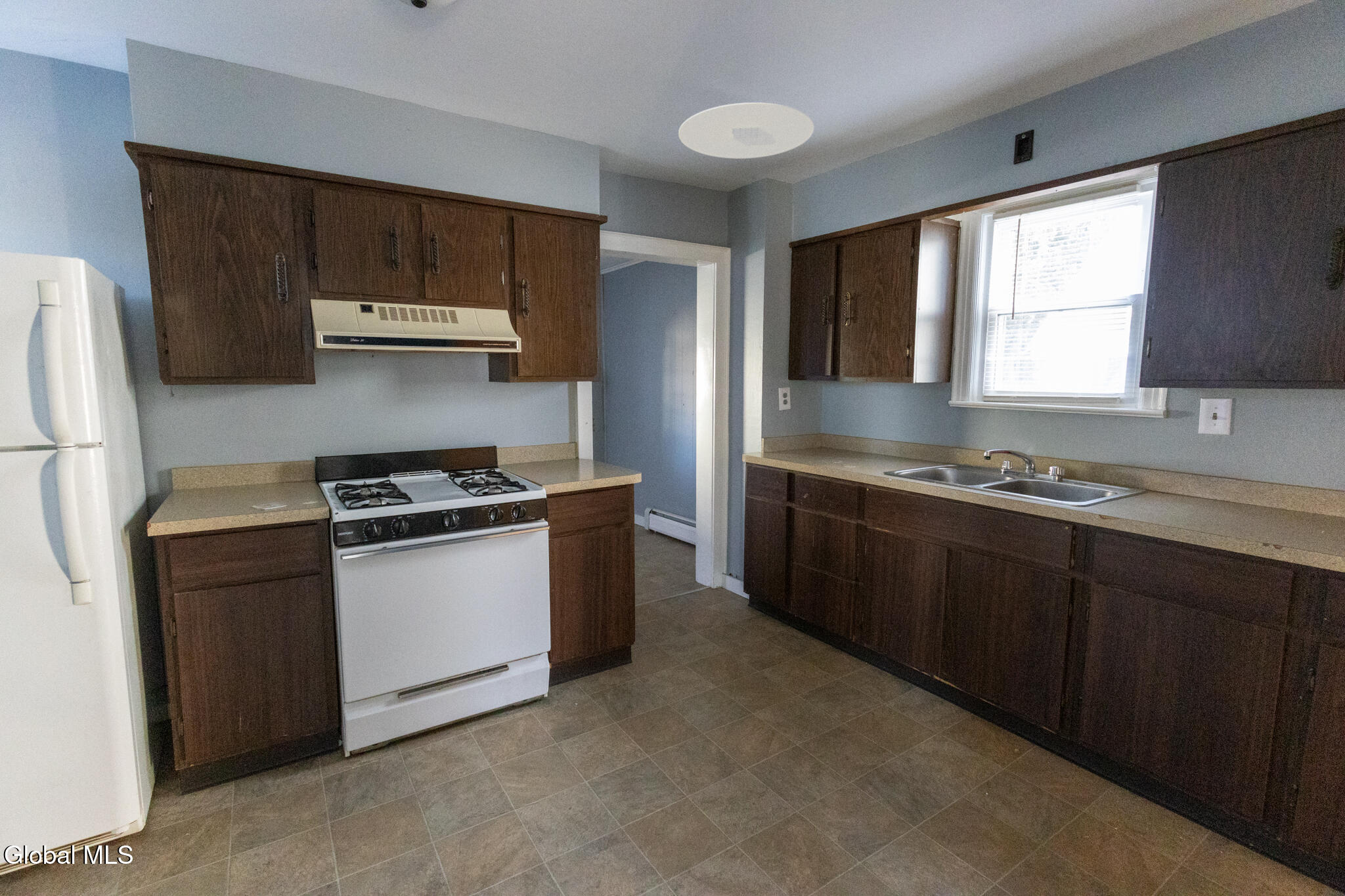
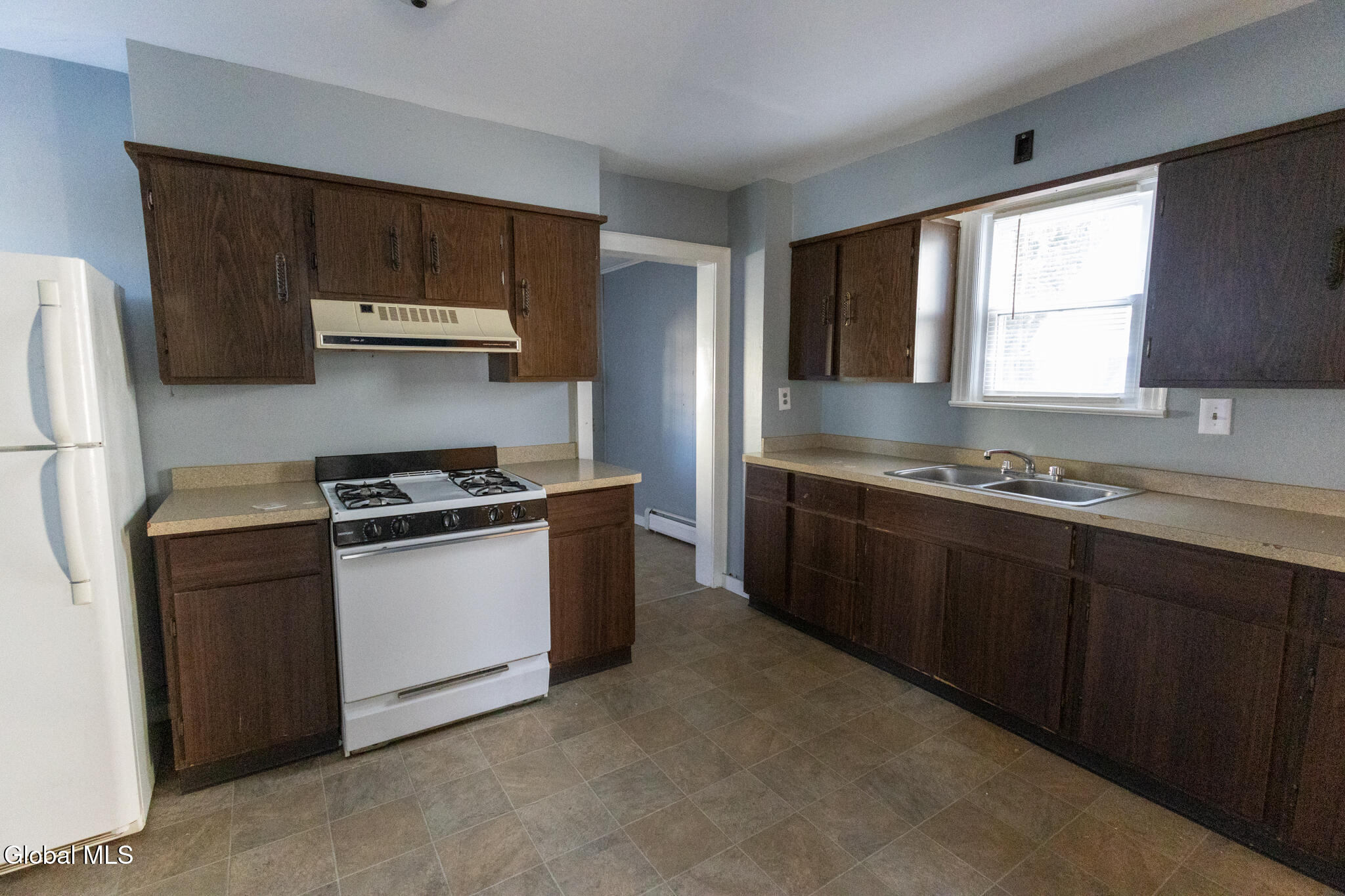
- ceiling light (745, 126)
